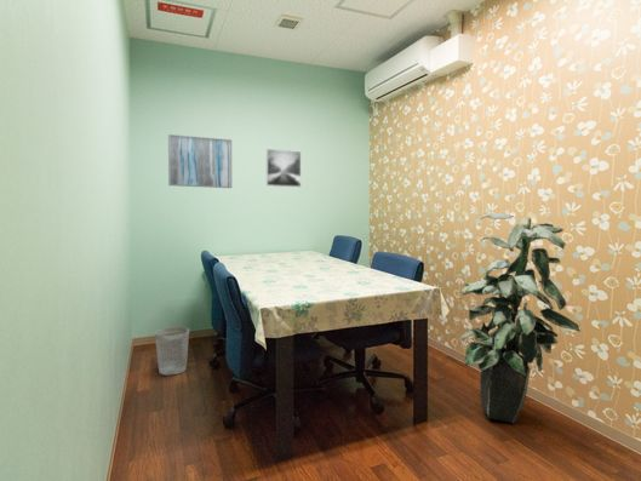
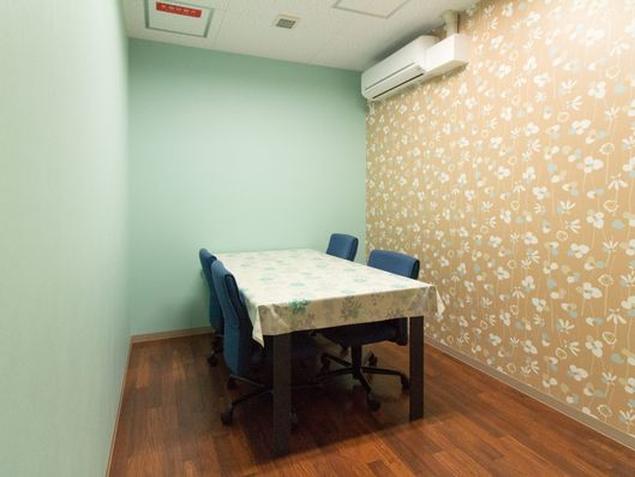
- indoor plant (508, 314)
- wastebasket (172, 350)
- wall art (200, 161)
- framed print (284, 168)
